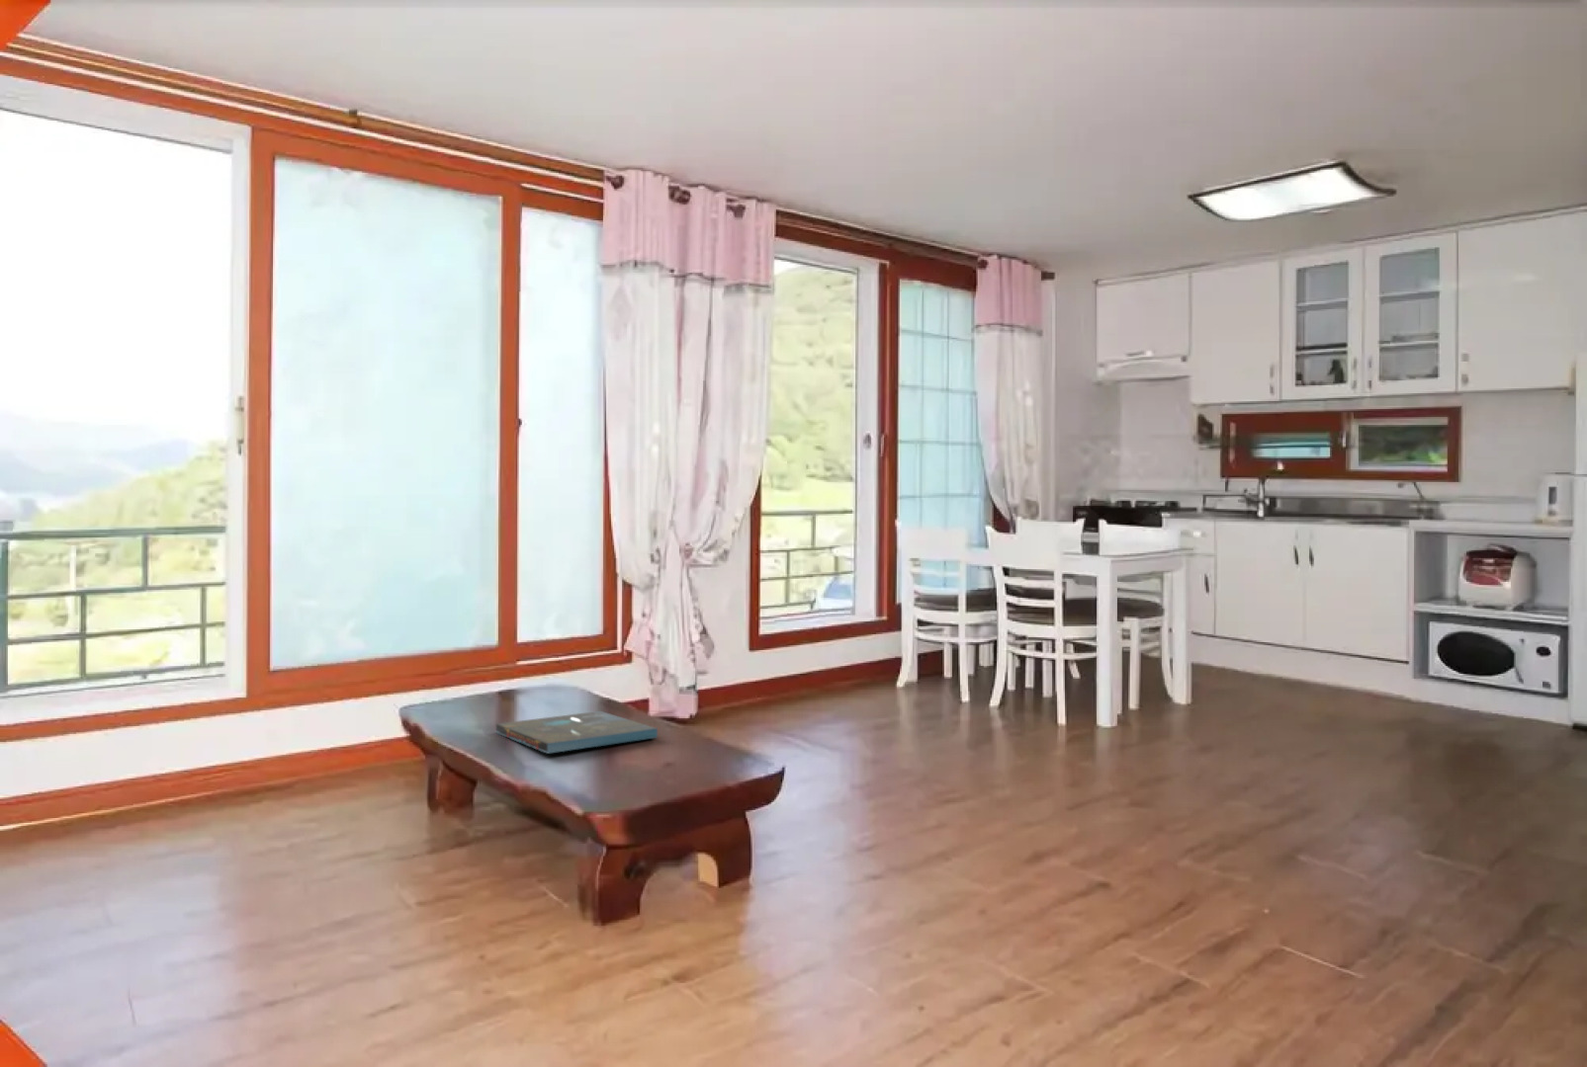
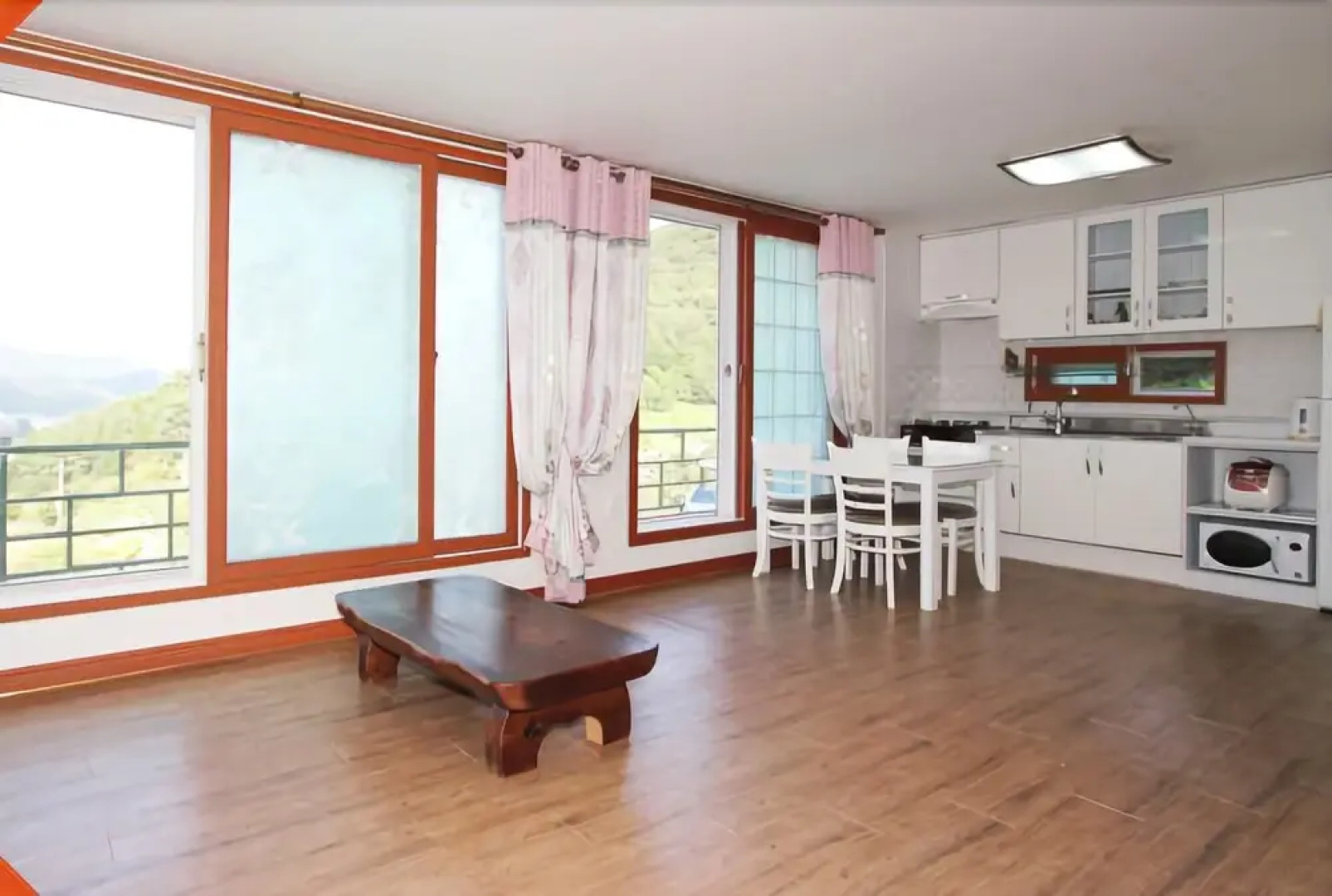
- board game (575, 726)
